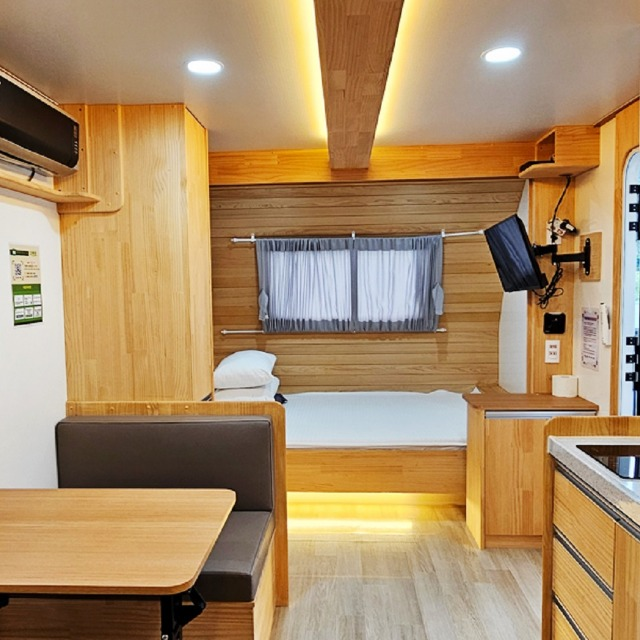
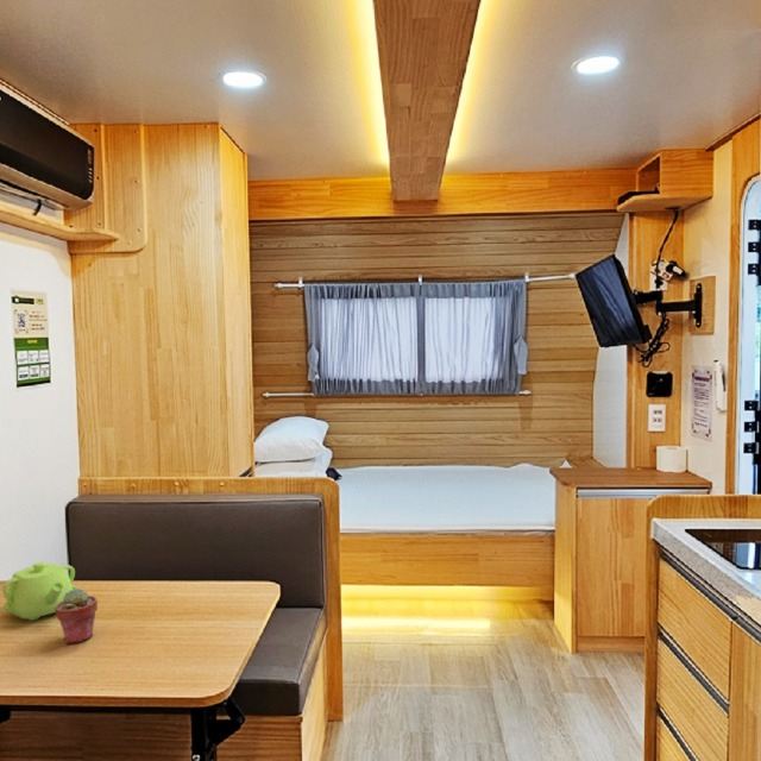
+ potted succulent (76, 612)
+ teapot (42, 589)
